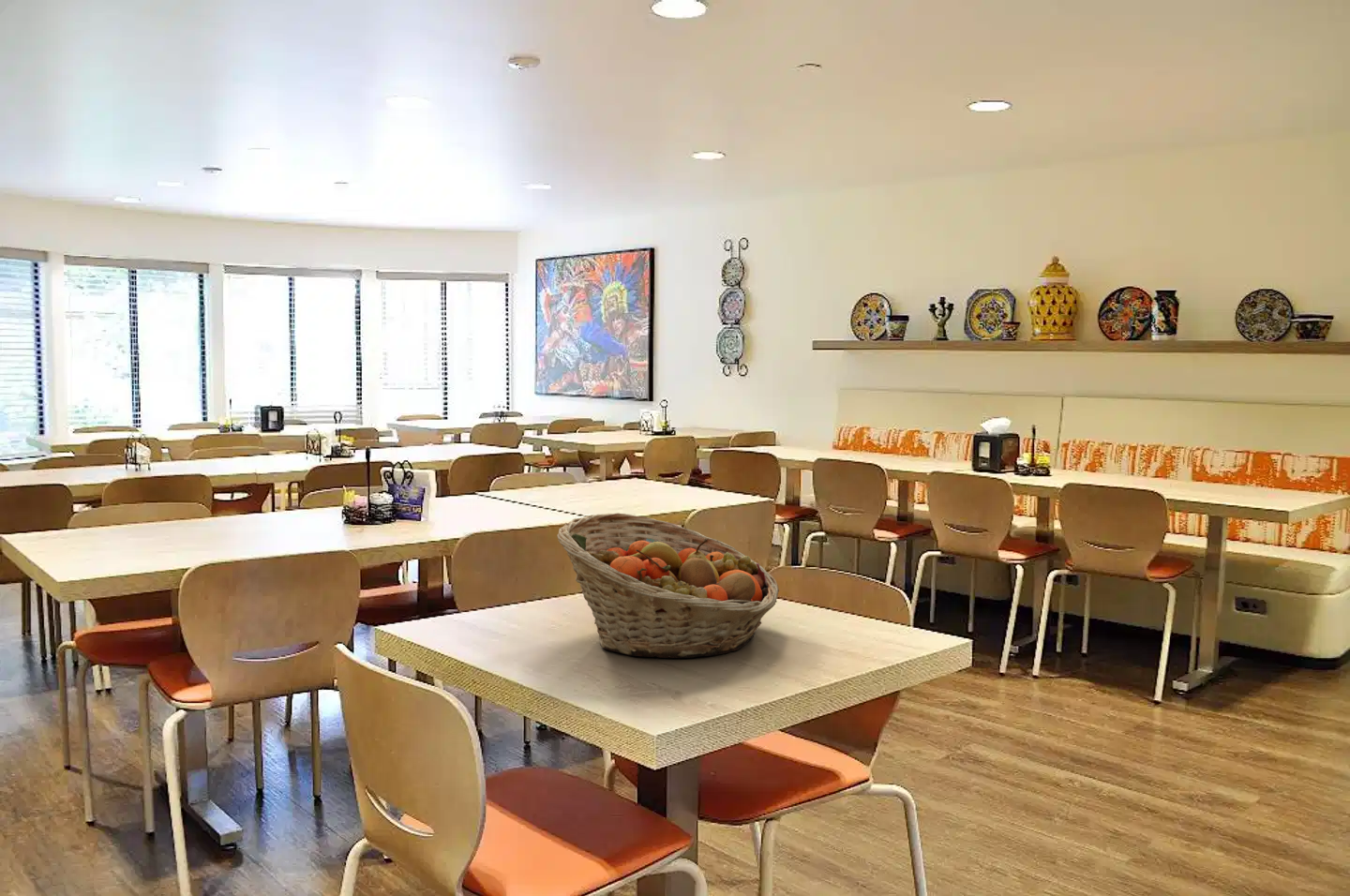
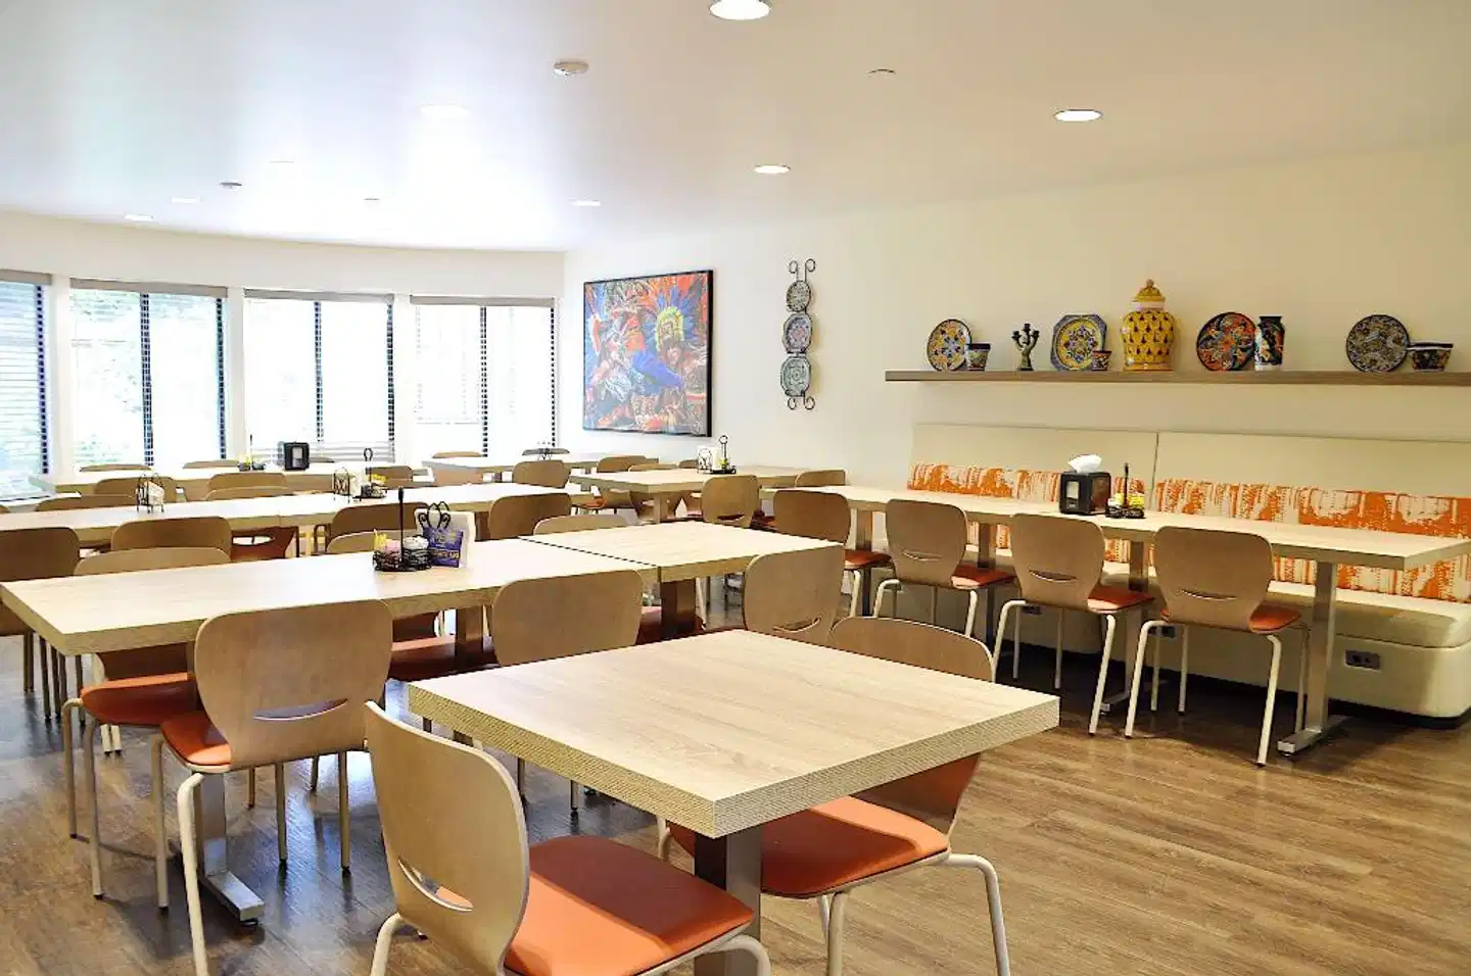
- fruit basket (669, 579)
